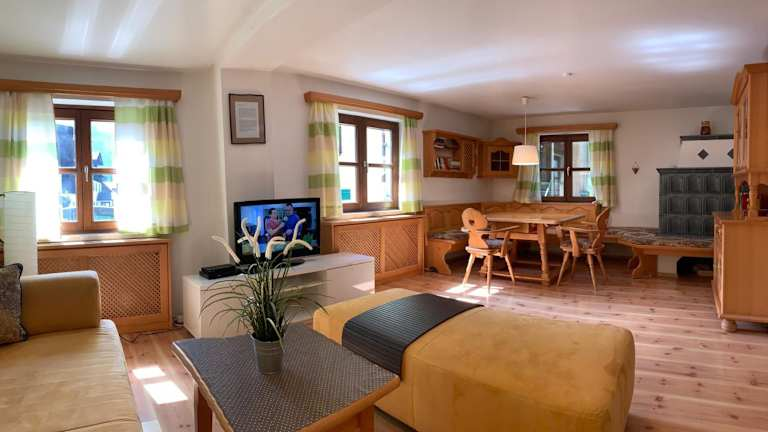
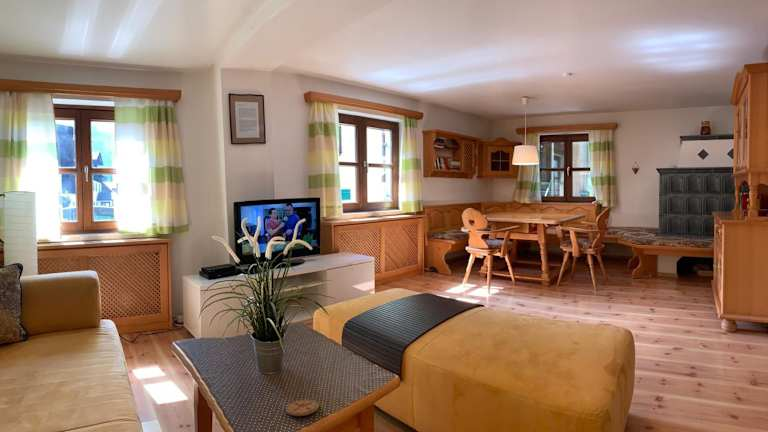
+ coaster (302, 407)
